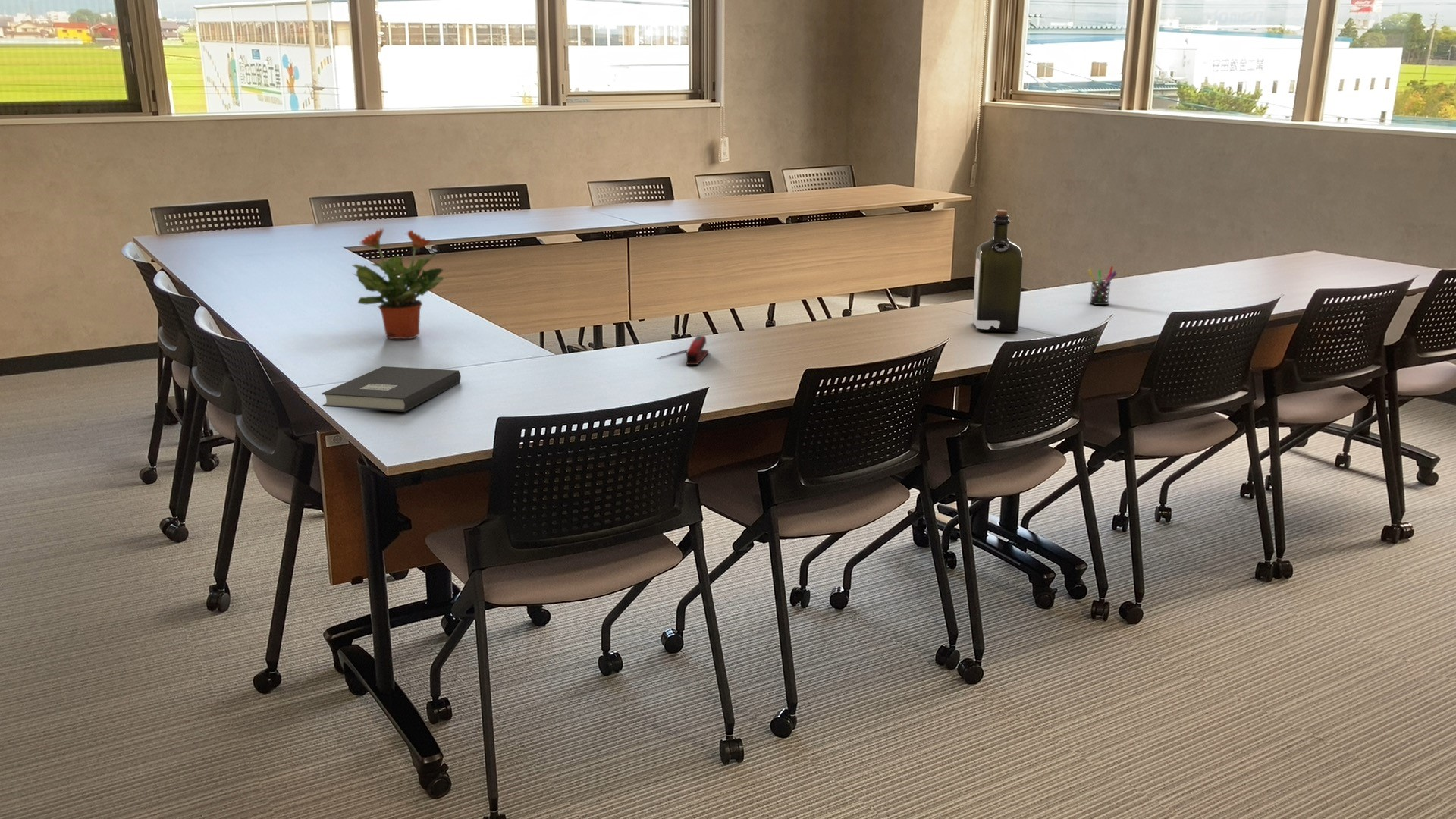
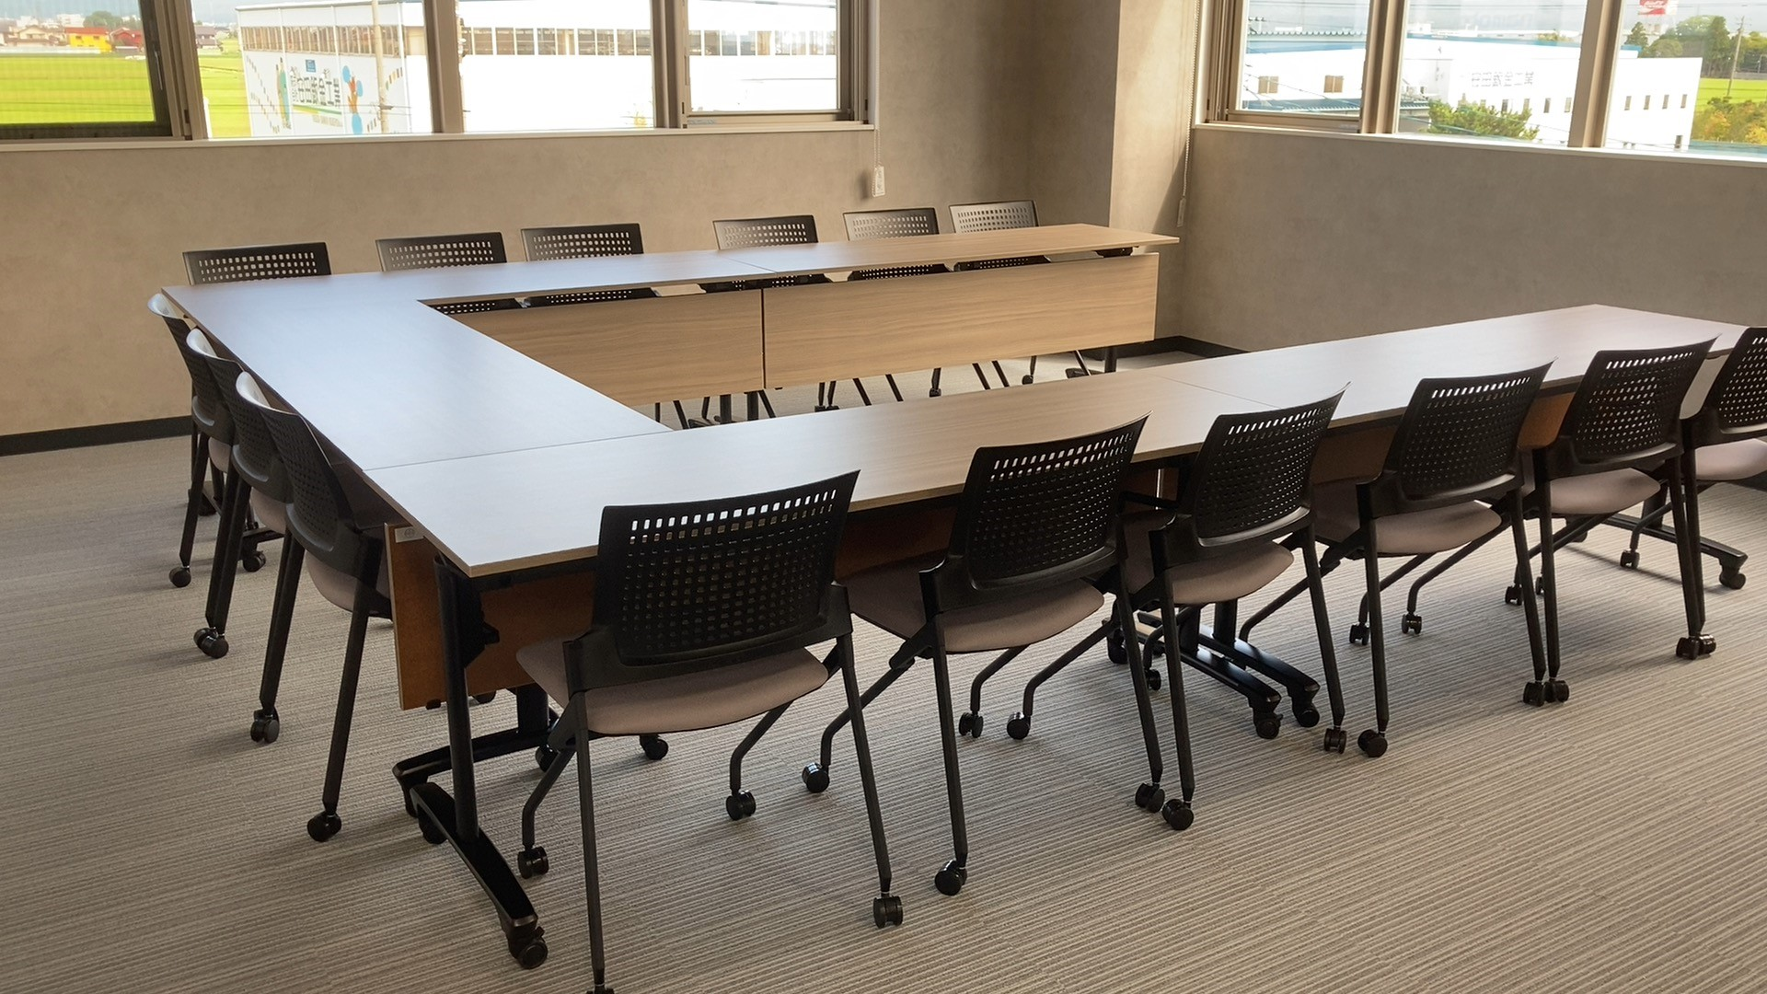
- potted plant (400, 283)
- book (394, 388)
- liquor (998, 269)
- stapler (697, 349)
- pen holder (1101, 284)
